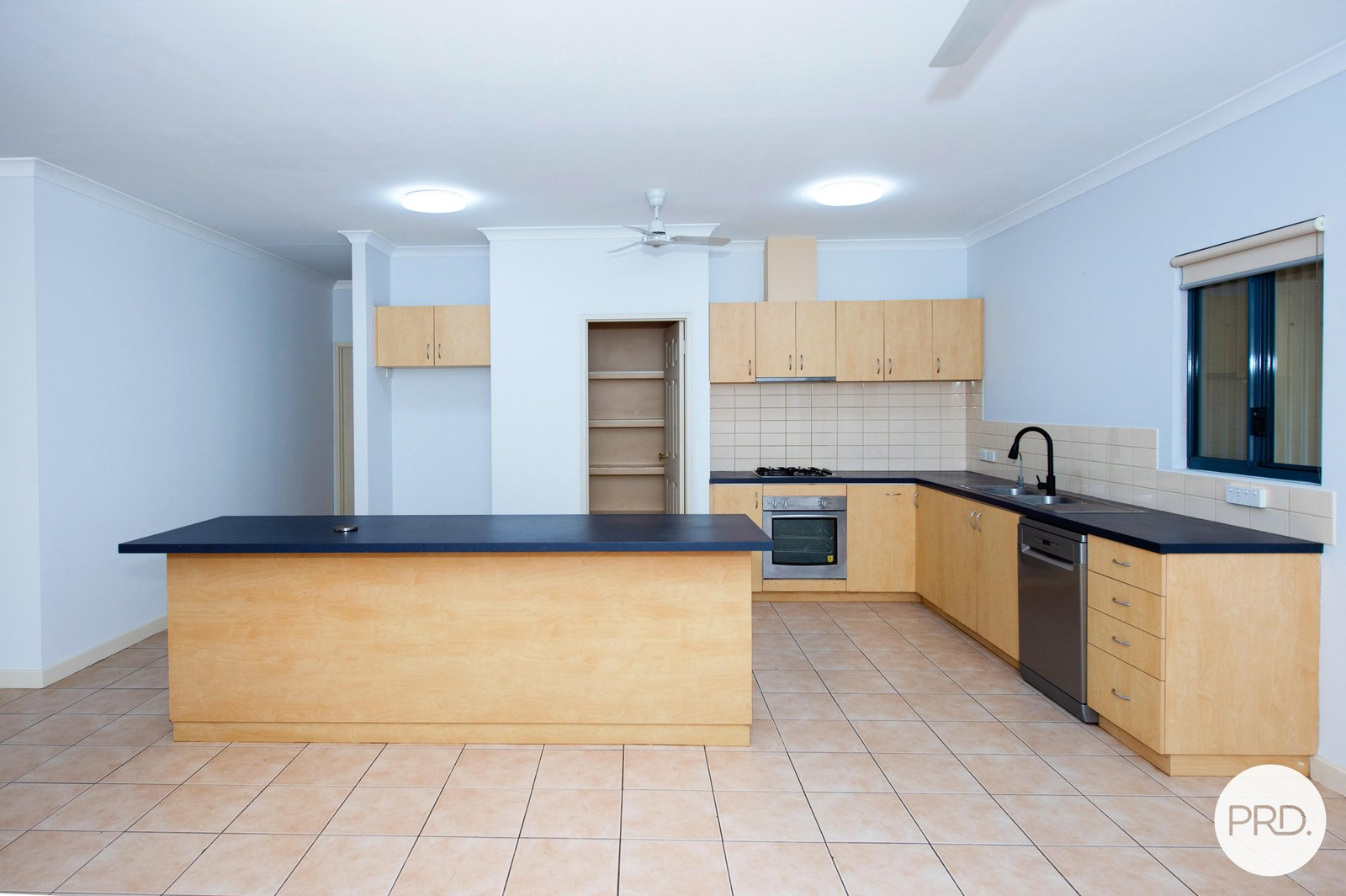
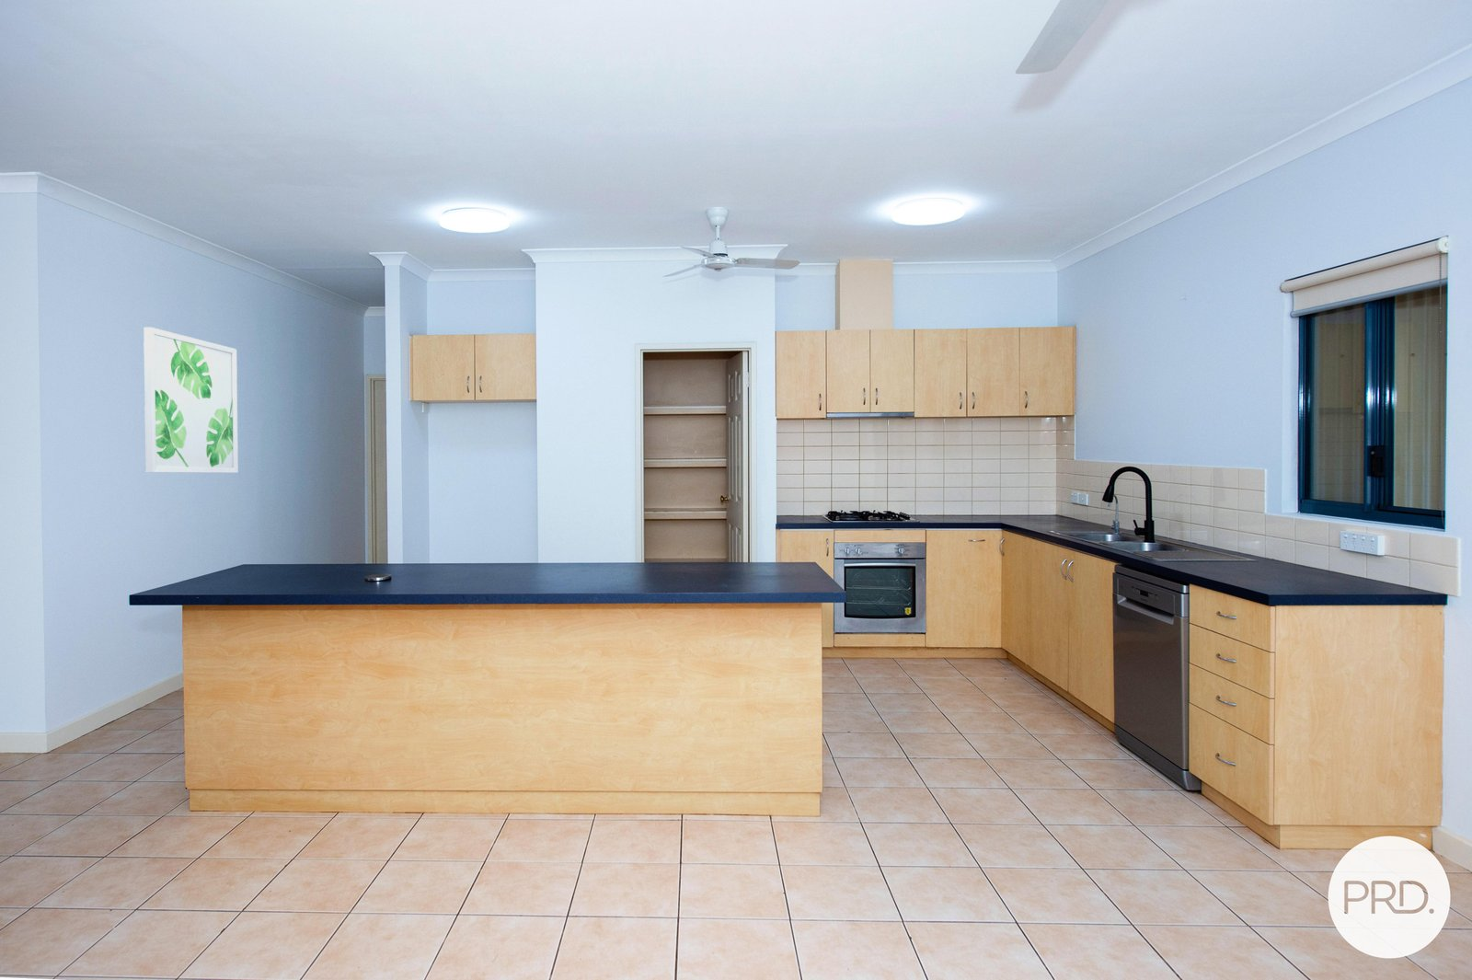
+ wall art (195, 406)
